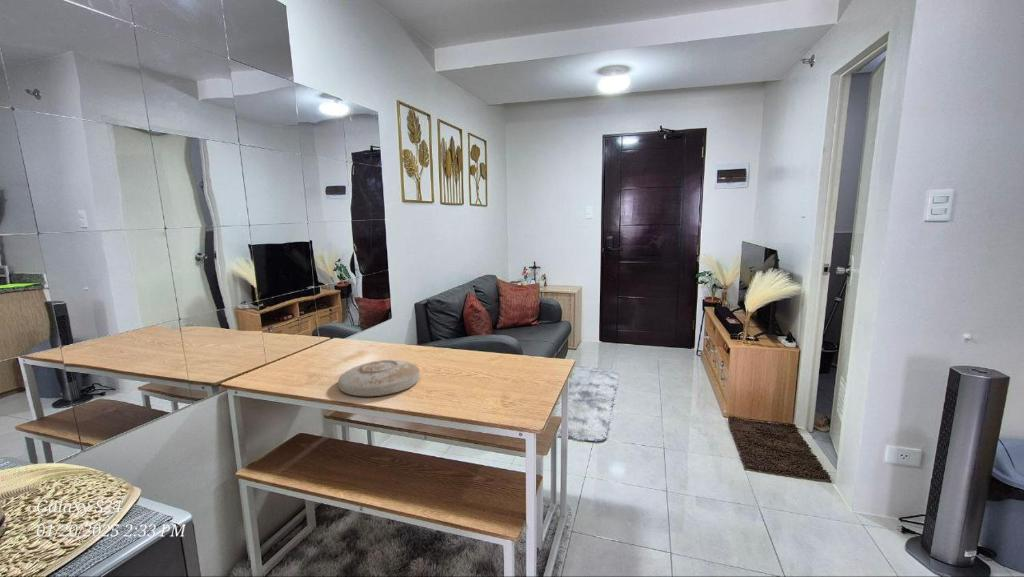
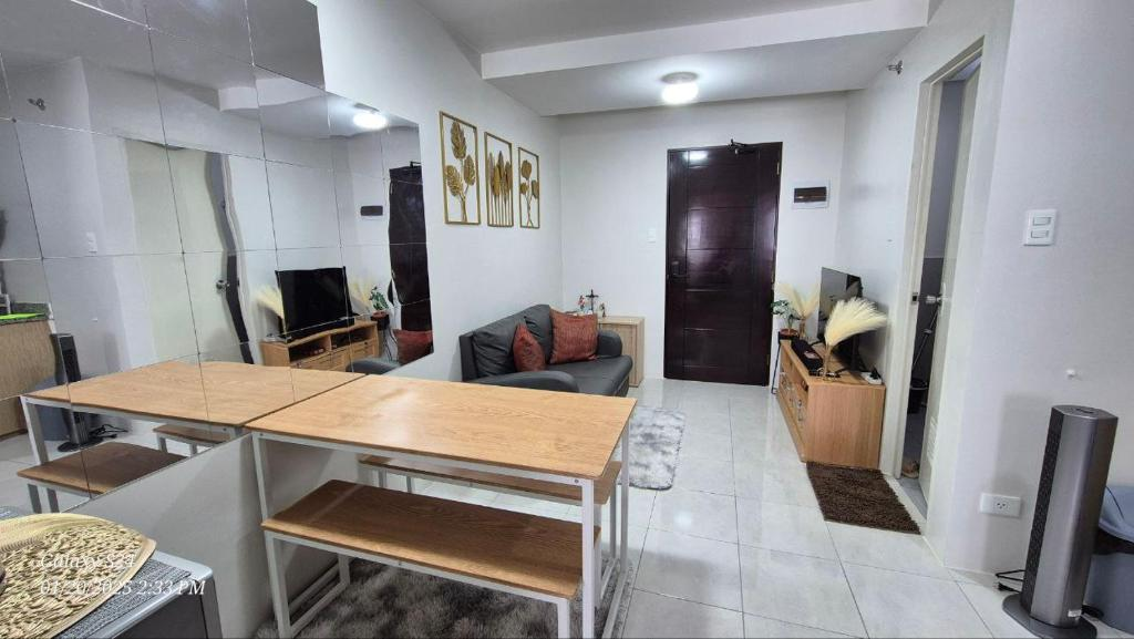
- plate (379, 373)
